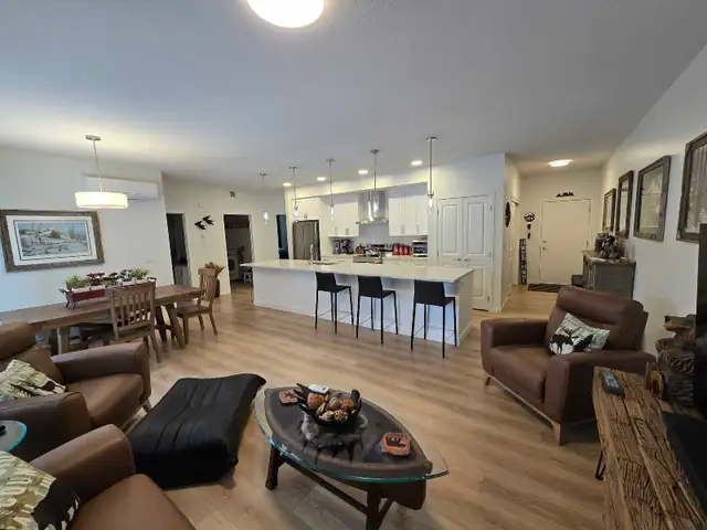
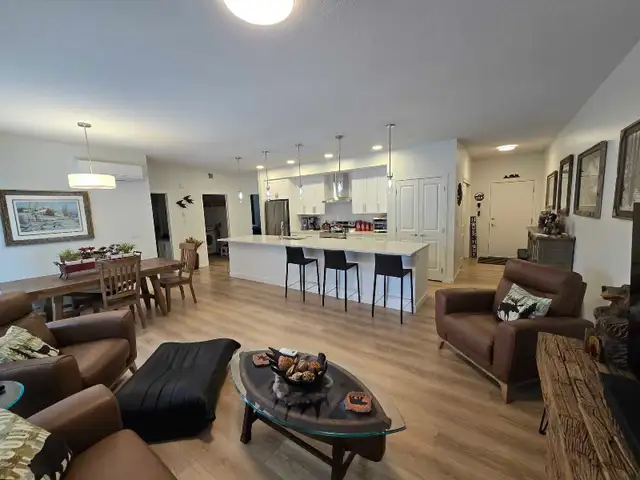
- remote control (610, 381)
